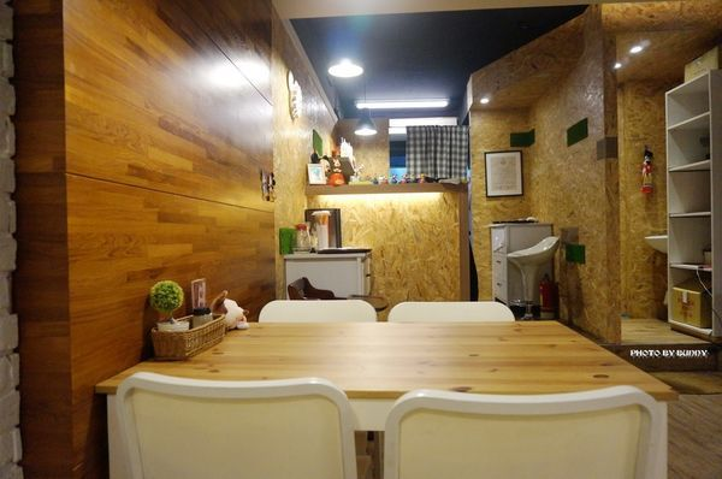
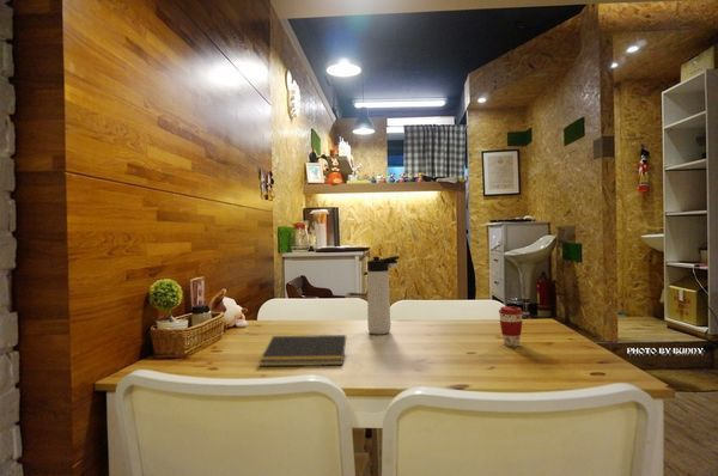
+ thermos bottle (383, 293)
+ coffee cup (511, 327)
+ notepad (305, 349)
